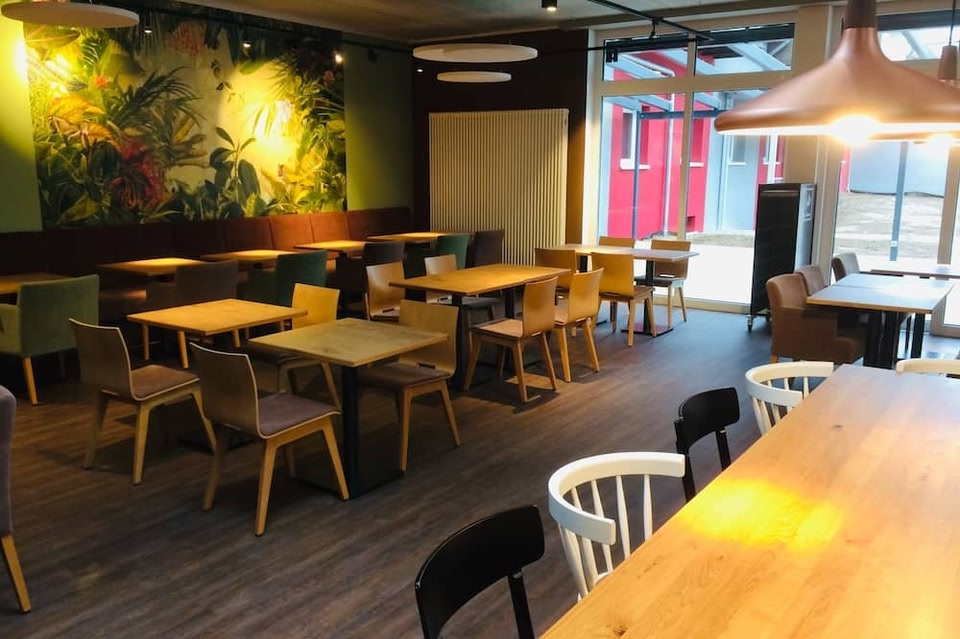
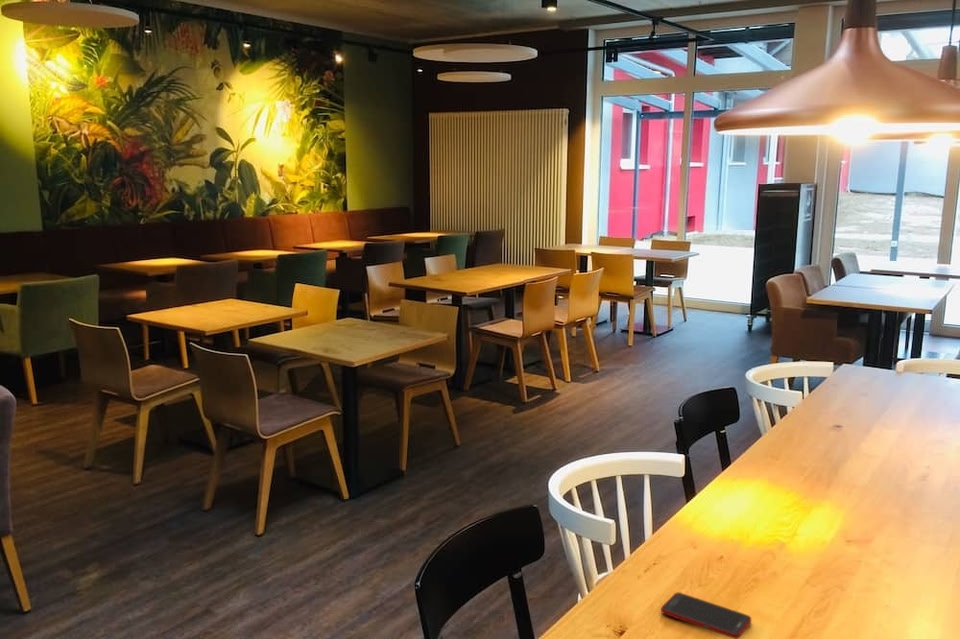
+ cell phone (705, 614)
